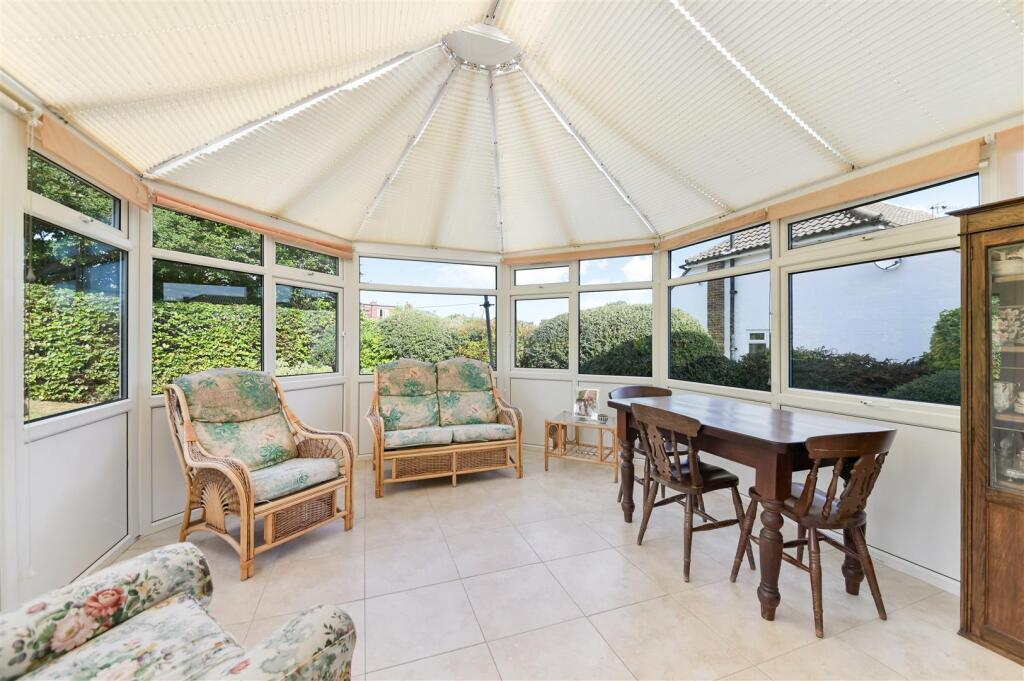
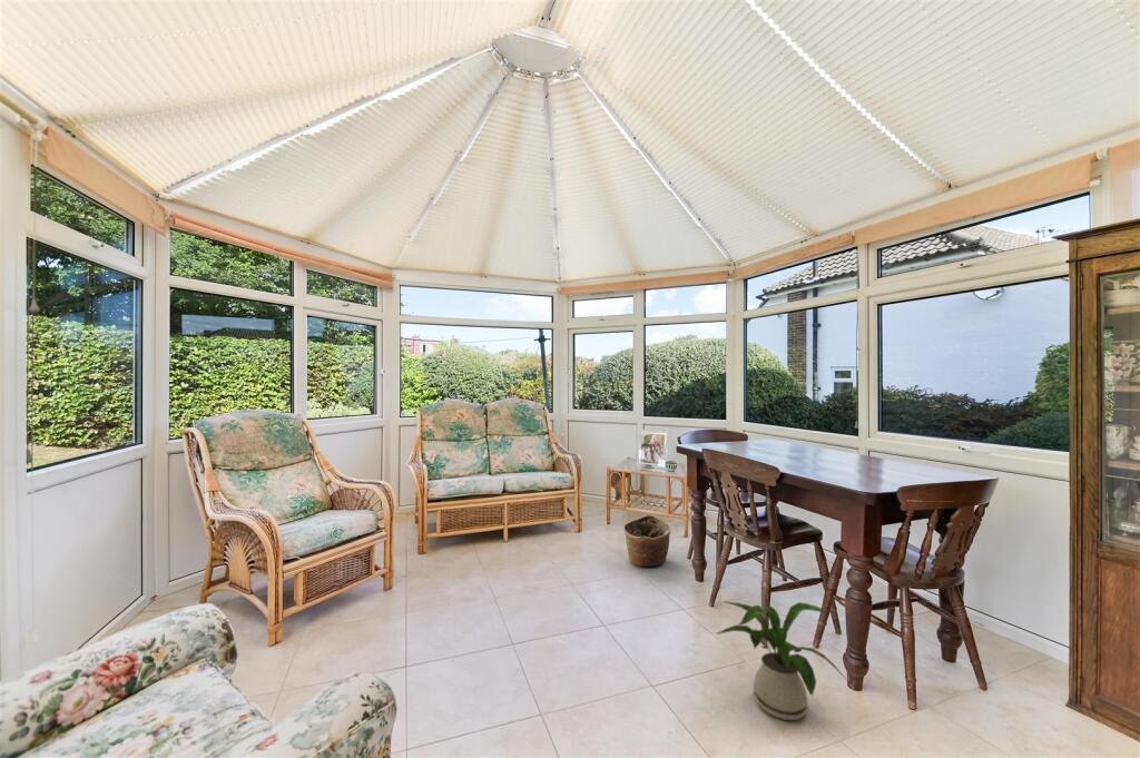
+ basket (647, 541)
+ house plant (775, 641)
